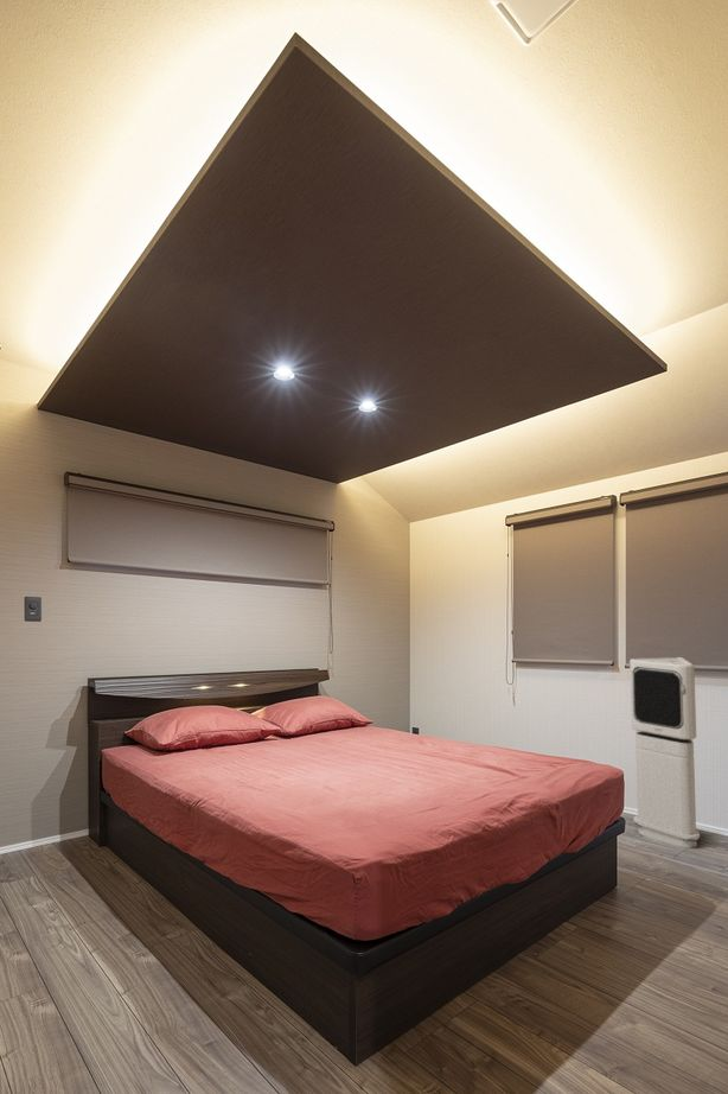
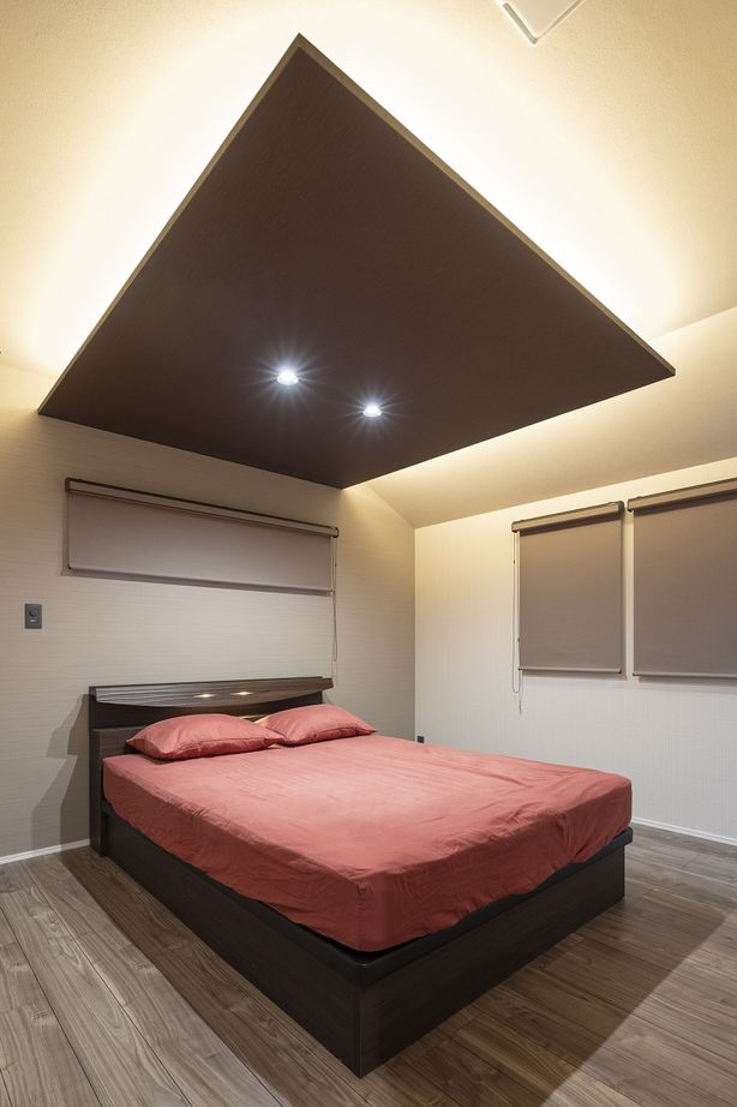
- air purifier (671, 746)
